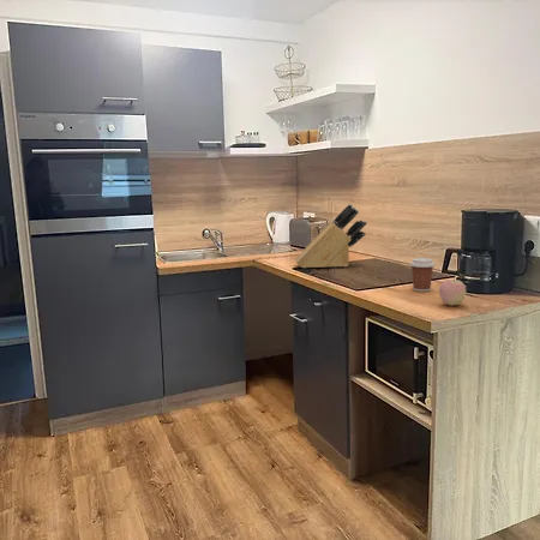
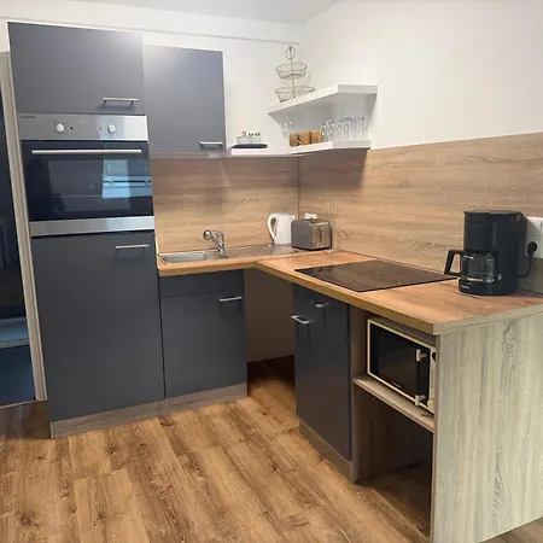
- apple (451, 290)
- coffee cup (421, 274)
- knife block (330, 235)
